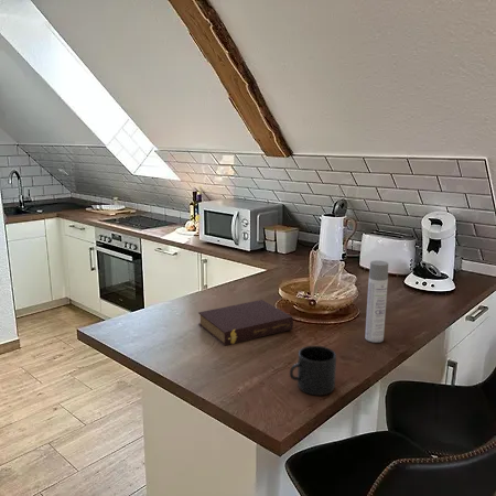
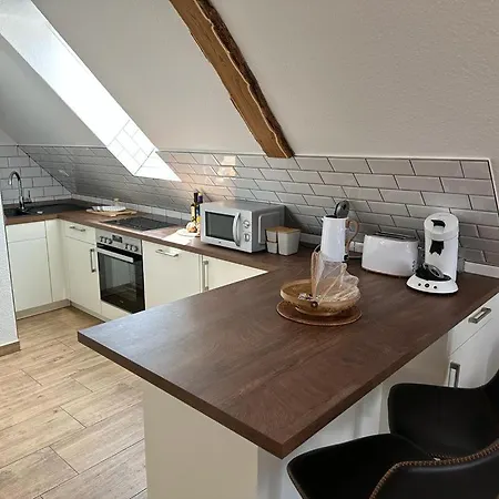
- mug (312, 370)
- spray bottle (376, 301)
- book (245, 321)
